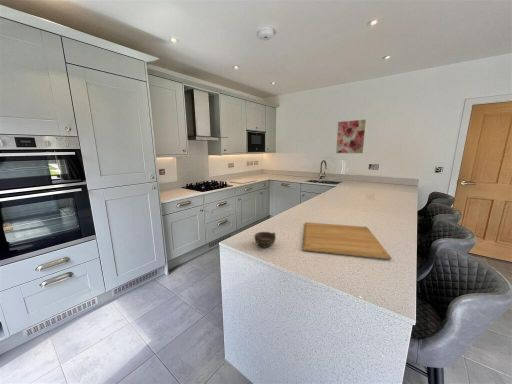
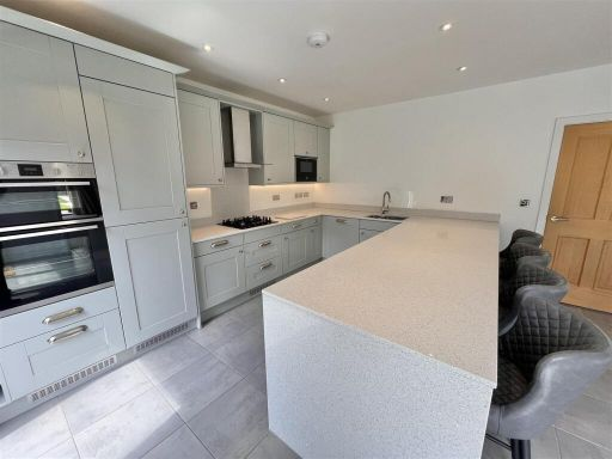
- cup (266, 240)
- chopping board (339, 236)
- wall art (350, 137)
